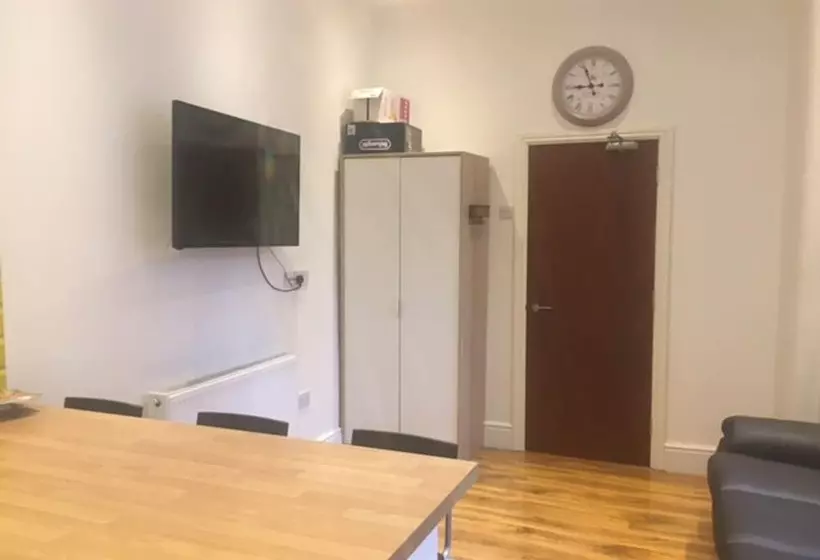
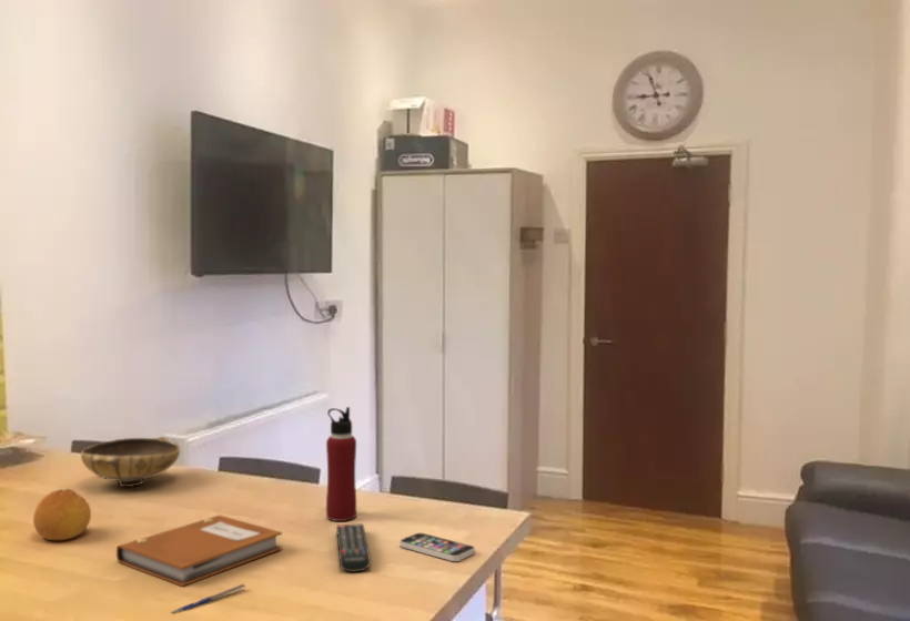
+ fruit (62, 512)
+ bowl (131, 465)
+ water bottle (341, 461)
+ remote control (352, 544)
+ pen (210, 598)
+ notebook (203, 546)
+ smartphone (436, 546)
